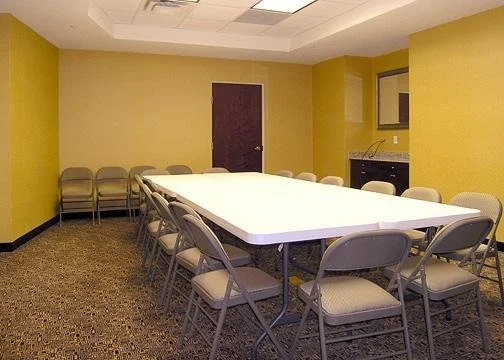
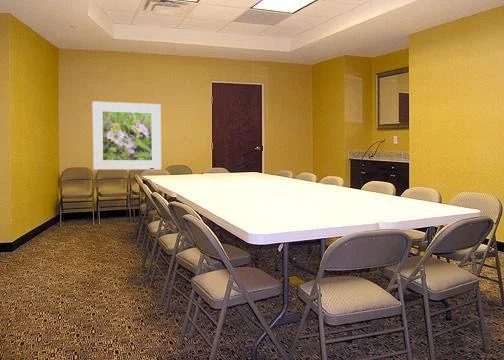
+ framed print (127, 136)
